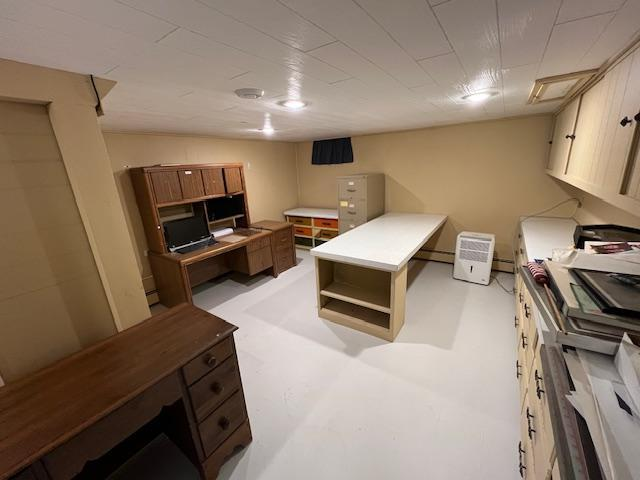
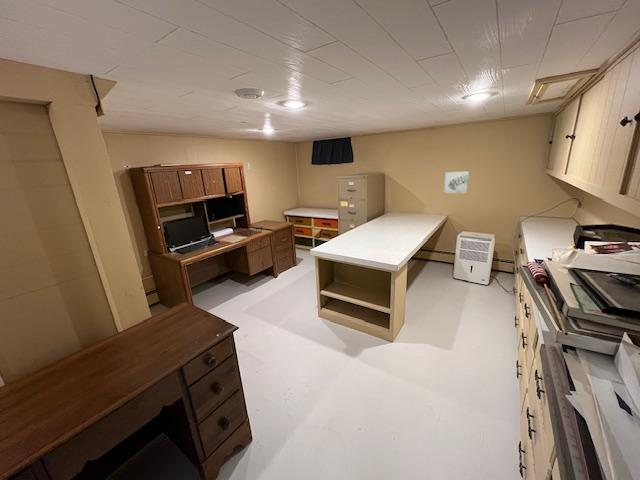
+ wall art (456, 182)
